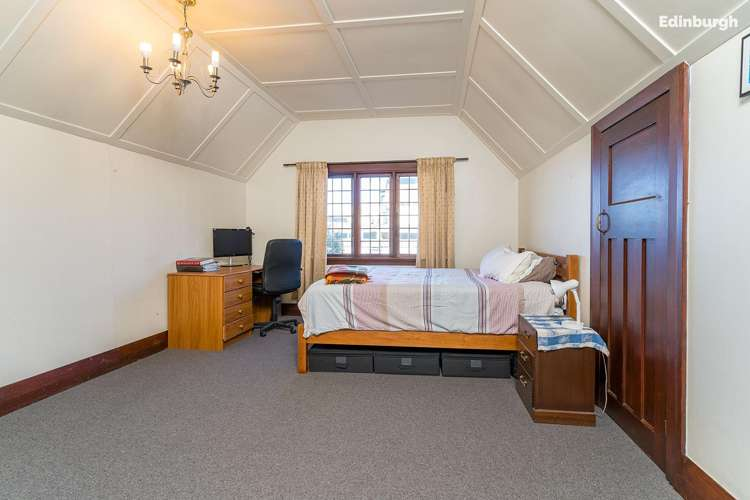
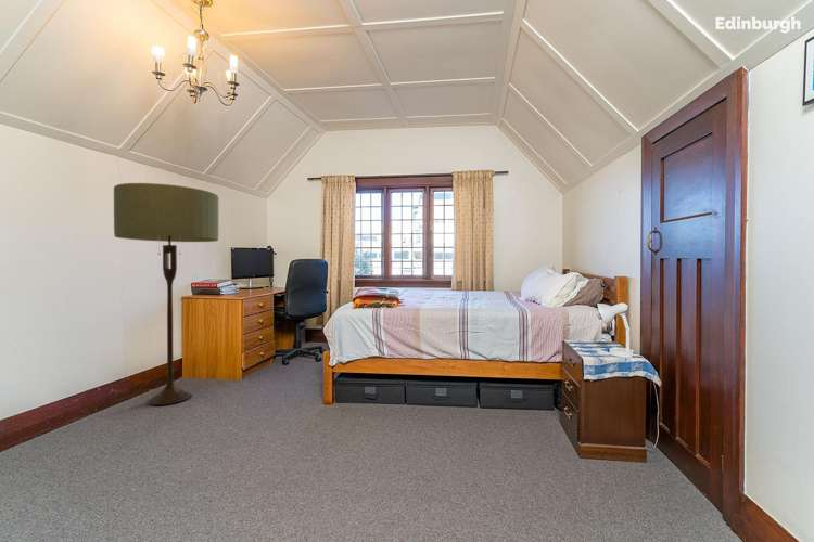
+ floor lamp (169, 295)
